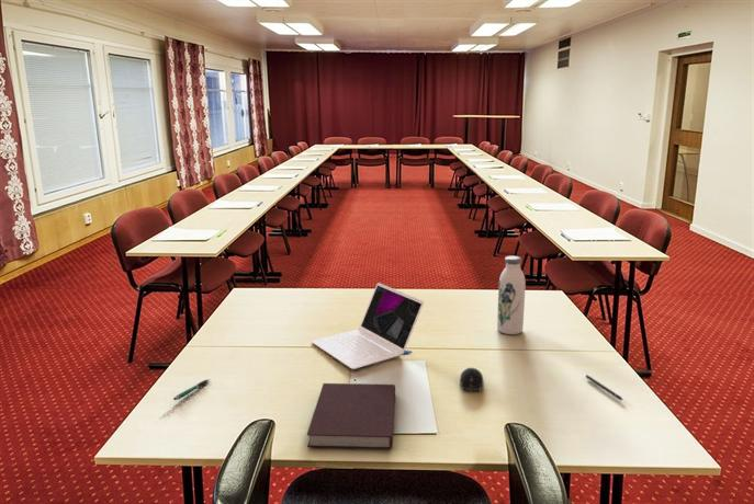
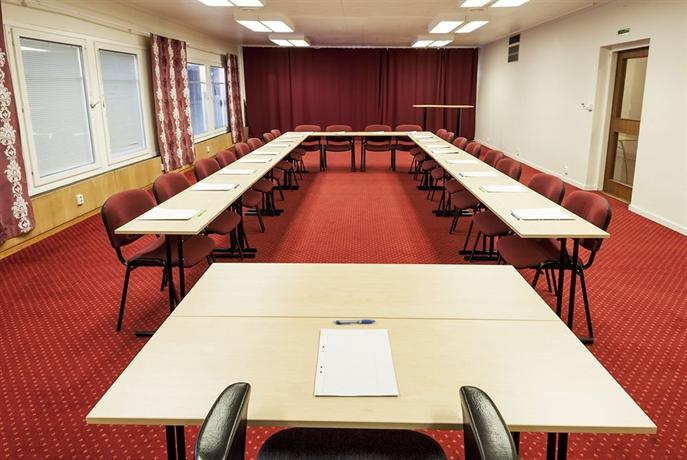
- laptop (367, 320)
- pen (192, 388)
- pen (604, 387)
- notebook (355, 413)
- water bottle (511, 294)
- computer mouse (471, 377)
